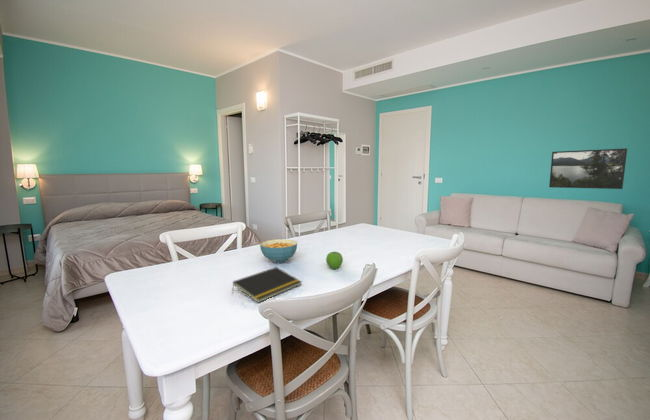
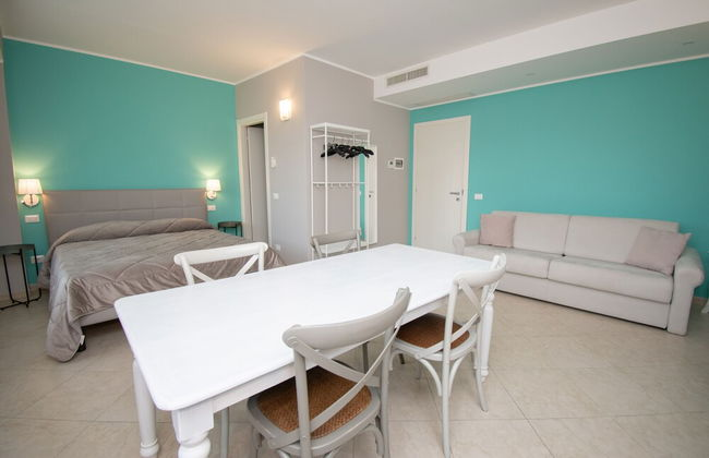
- notepad (268, 282)
- fruit (334, 260)
- cereal bowl (279, 252)
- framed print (585, 169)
